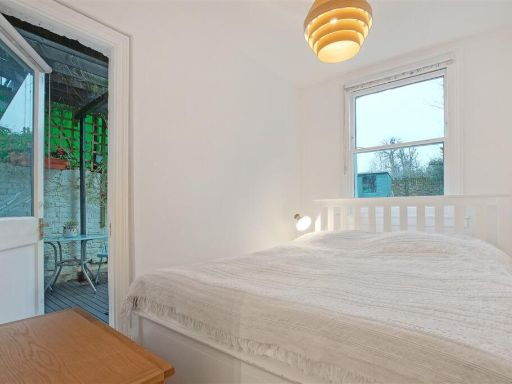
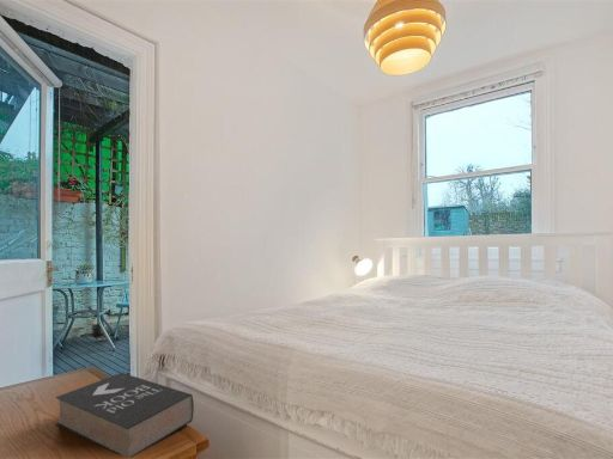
+ book (125, 409)
